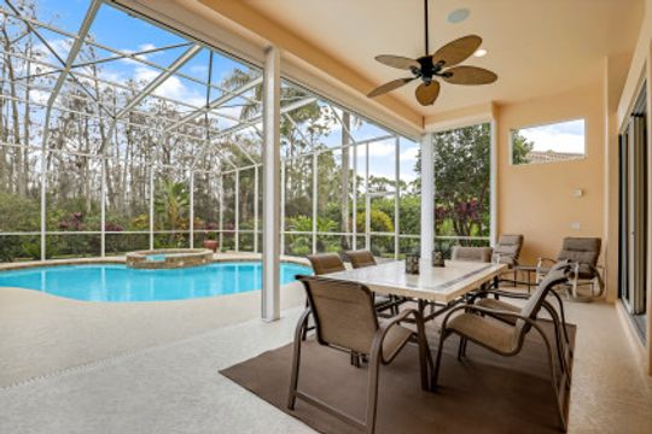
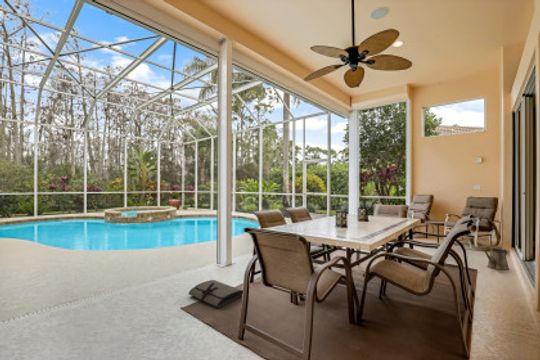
+ tool roll (216, 289)
+ watering can (494, 257)
